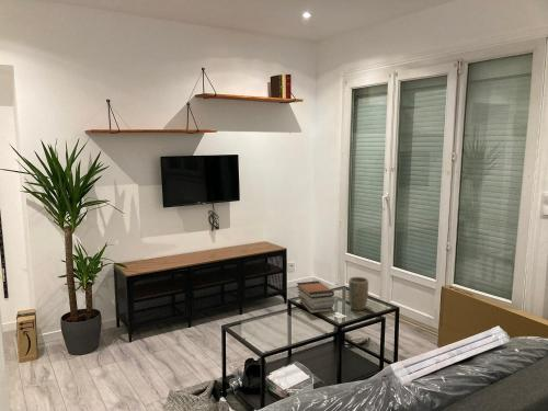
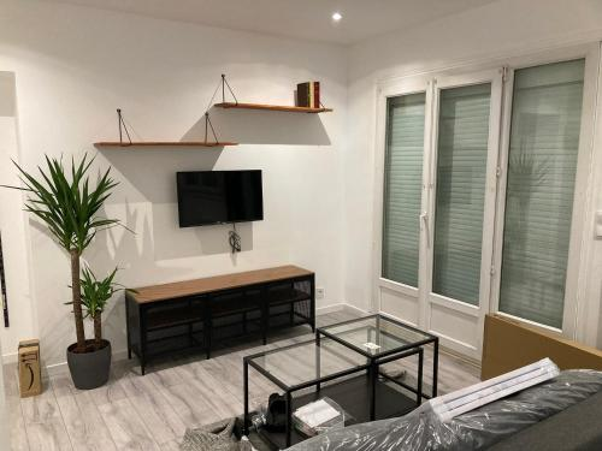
- book stack (315, 296)
- plant pot (357, 293)
